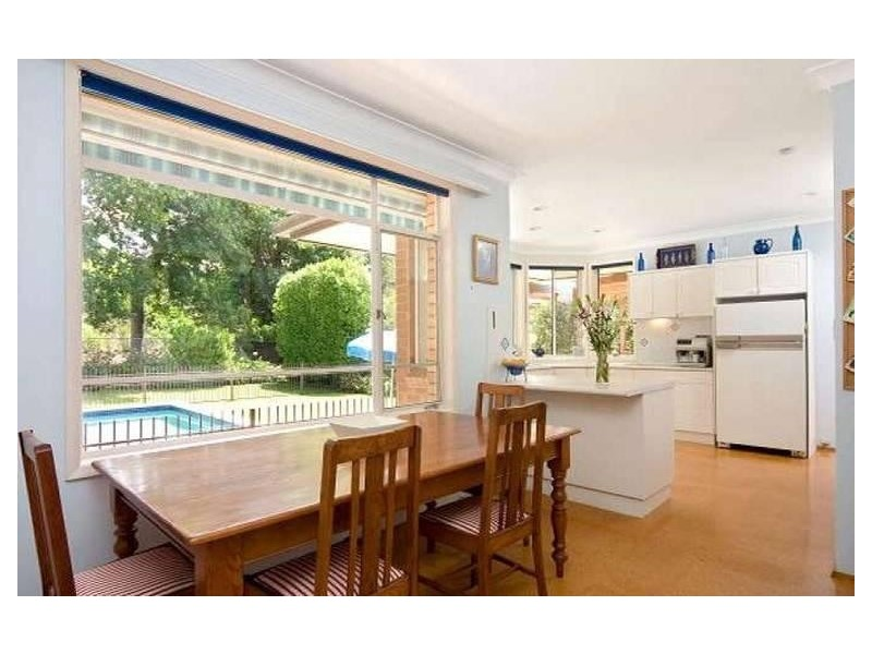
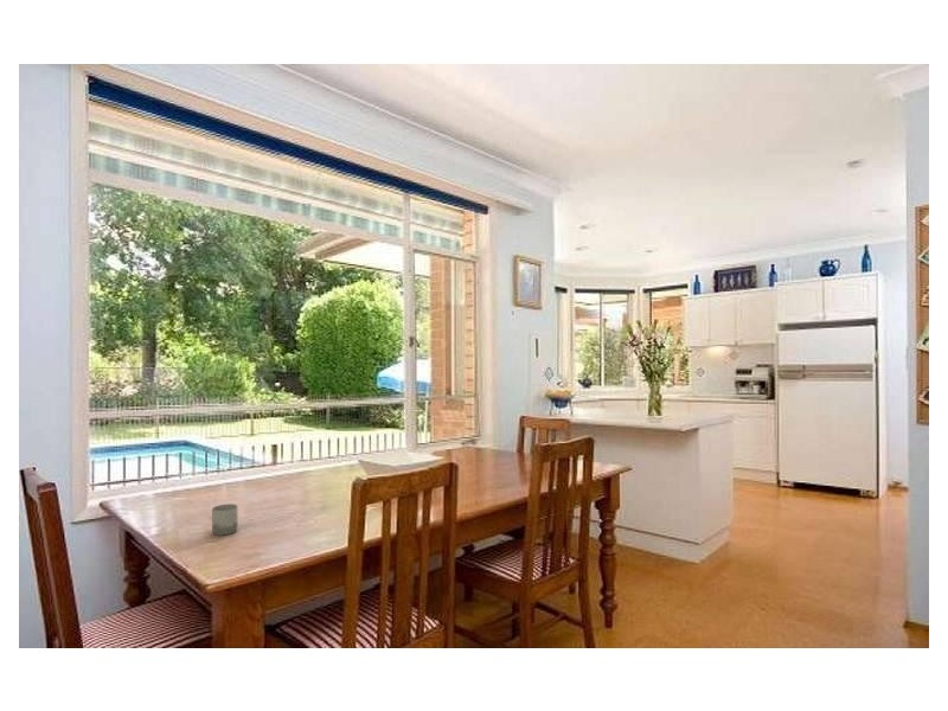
+ cup (223, 518)
